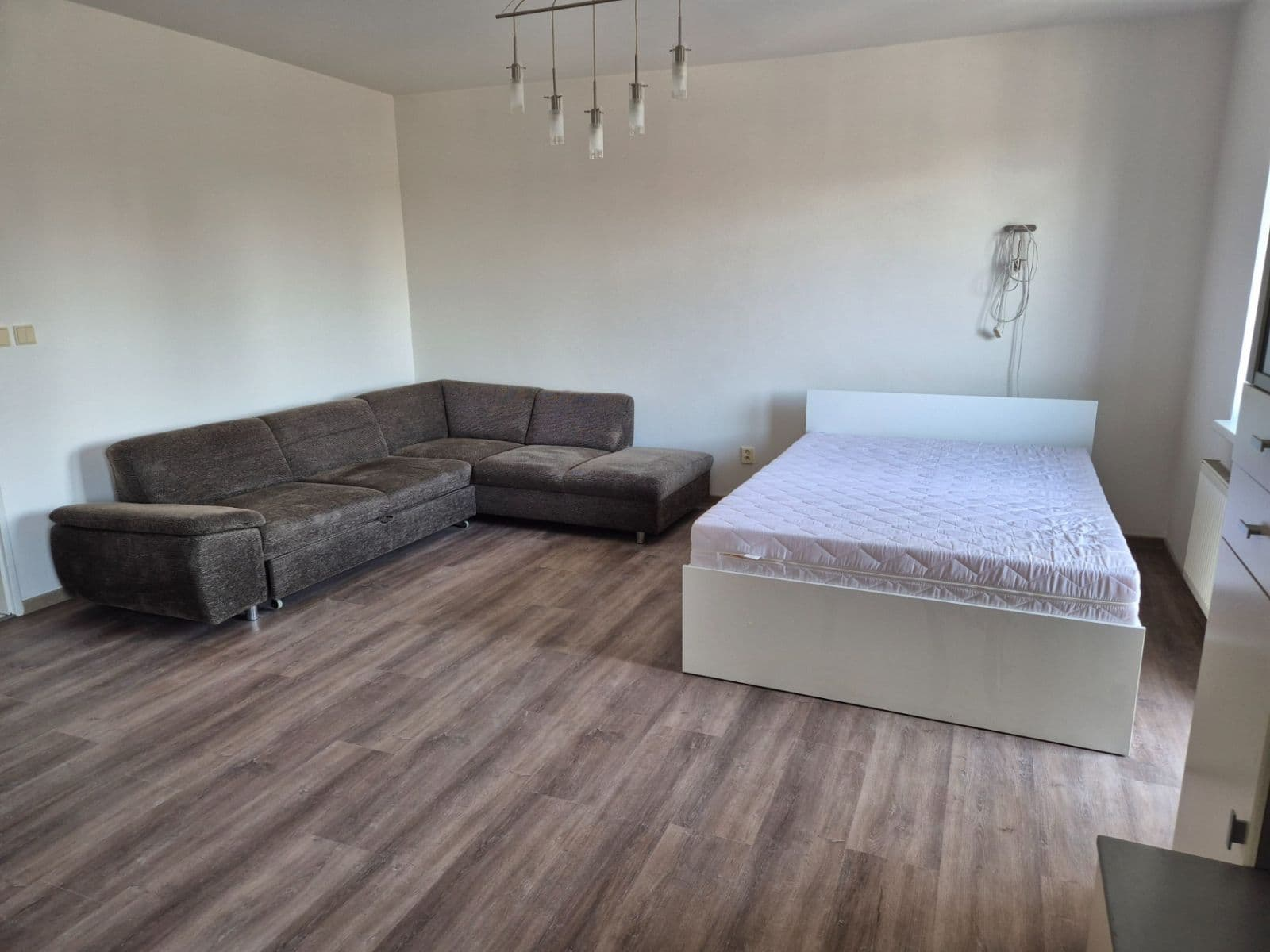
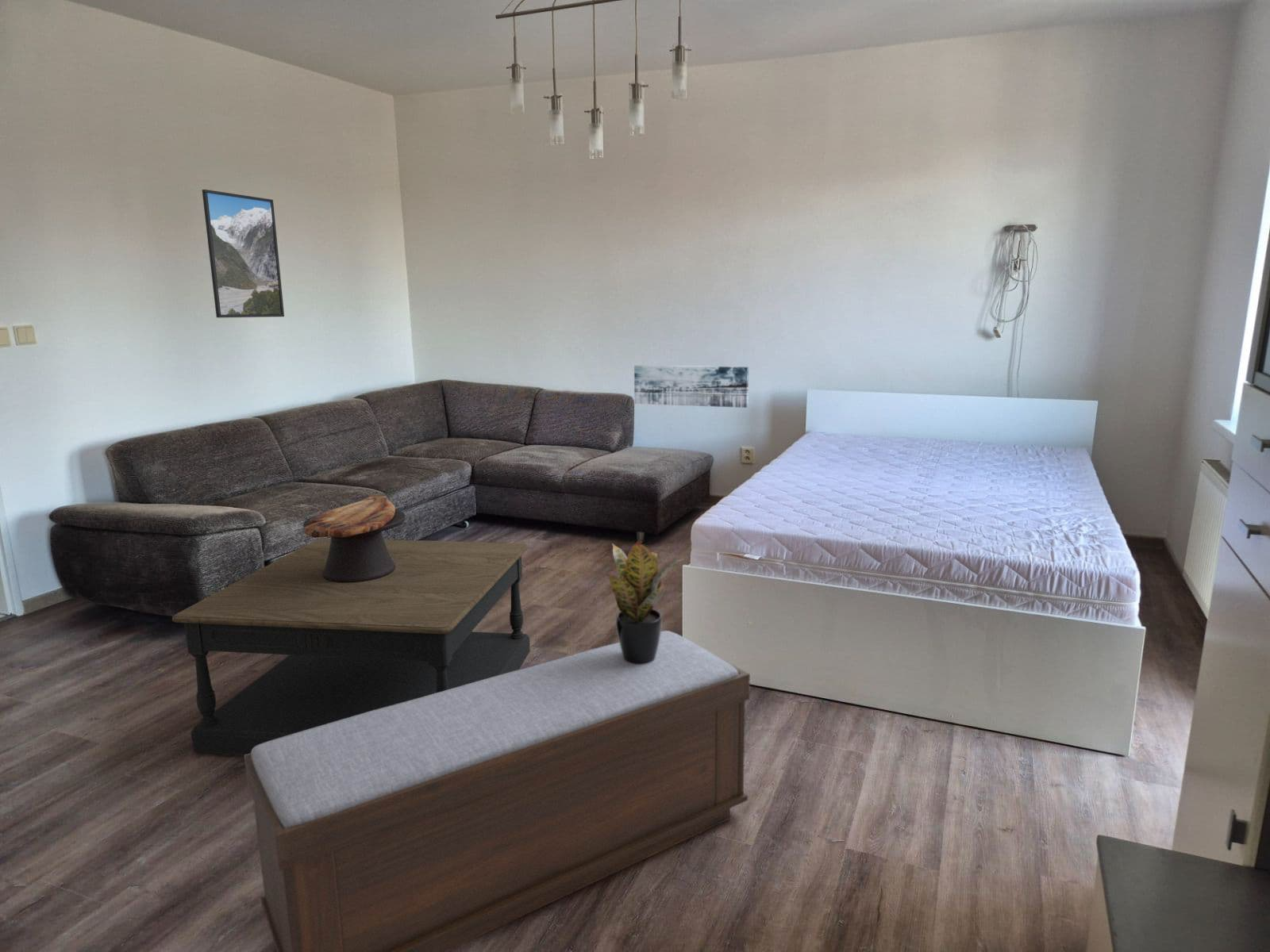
+ bench (521, 781)
+ coffee table (377, 636)
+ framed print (245, 256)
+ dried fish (361, 539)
+ potted plant (640, 595)
+ wall art (690, 386)
